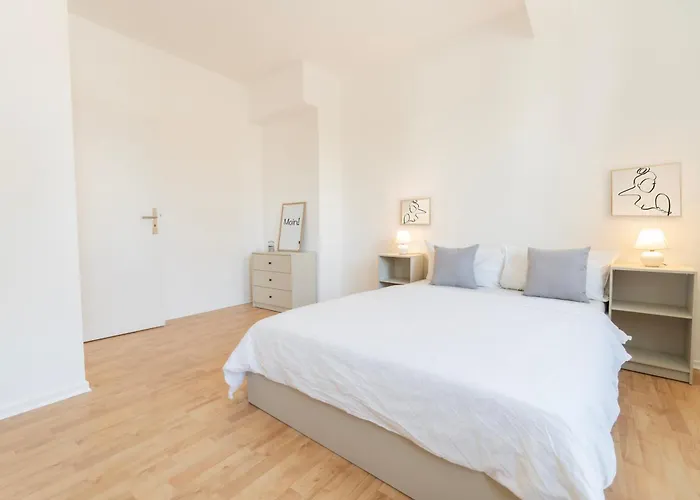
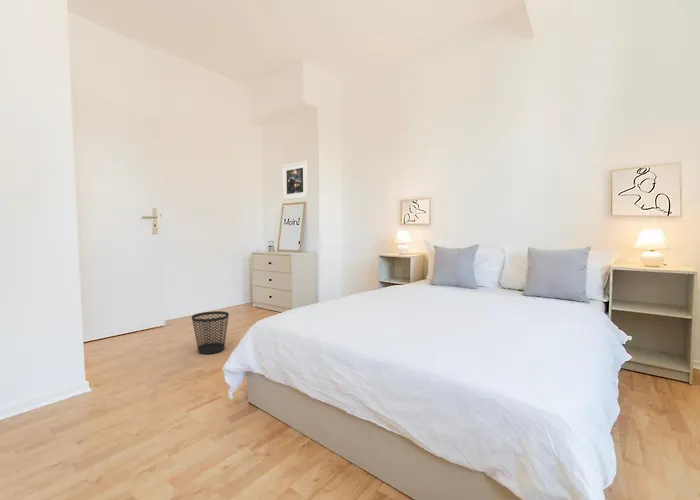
+ wastebasket (211, 332)
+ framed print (295, 181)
